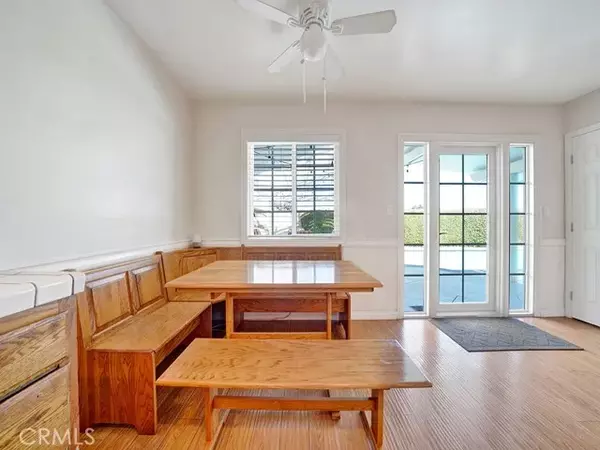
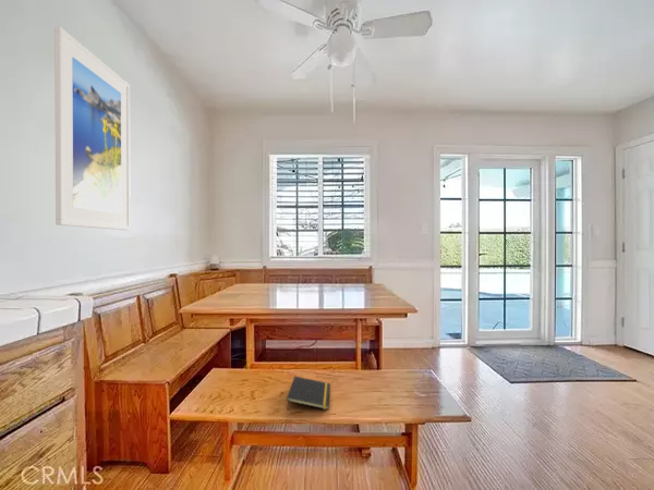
+ notepad (310, 391)
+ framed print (98, 144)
